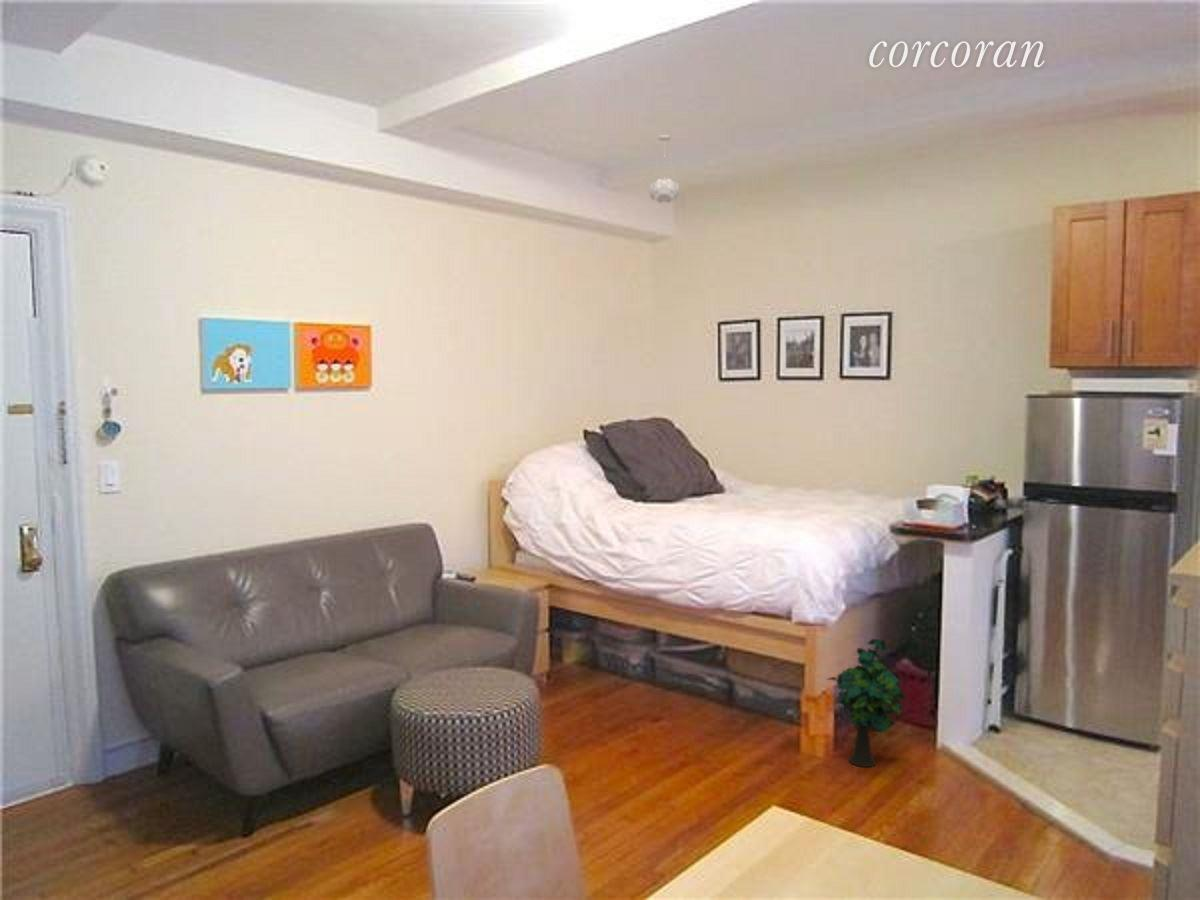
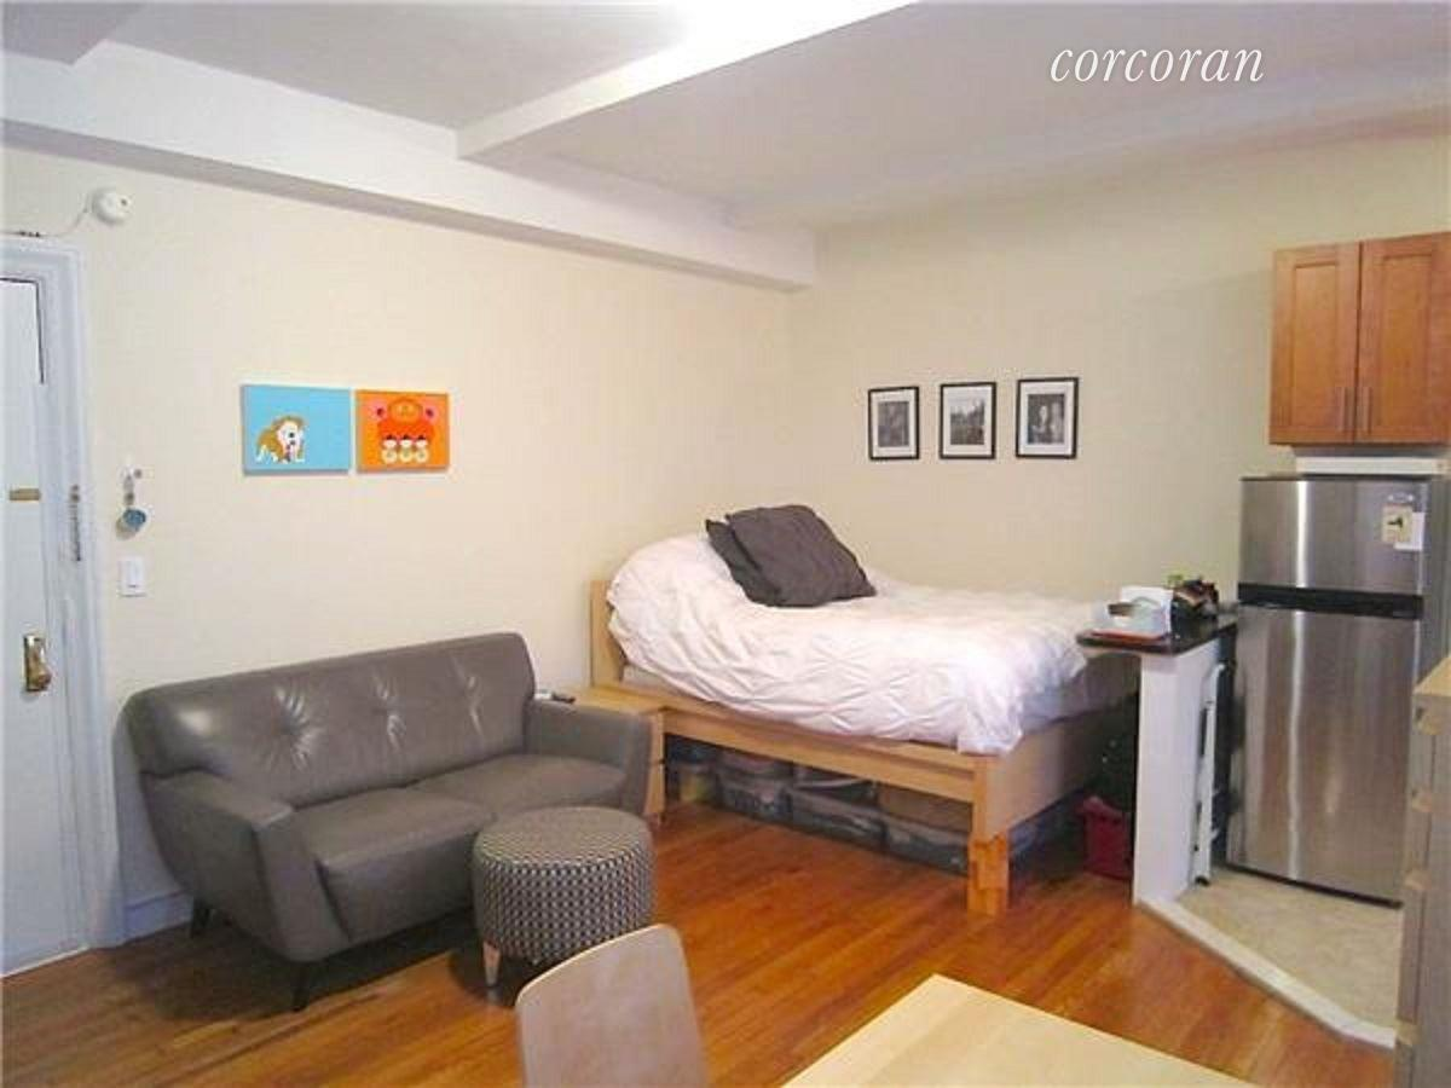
- pendant light (672, 168)
- decorative plant (864, 699)
